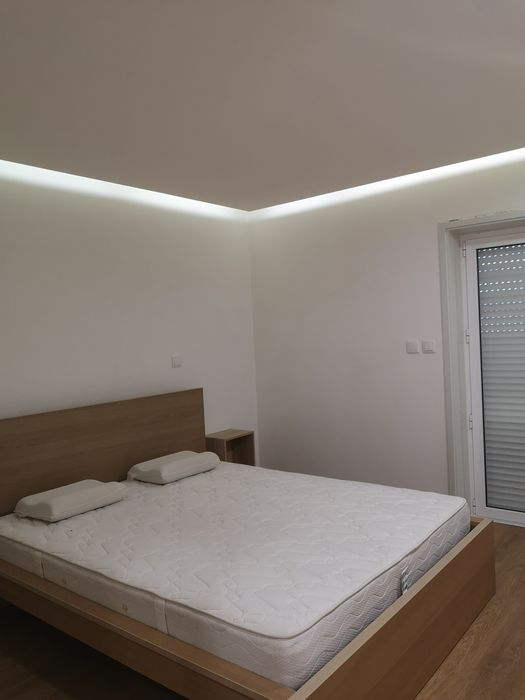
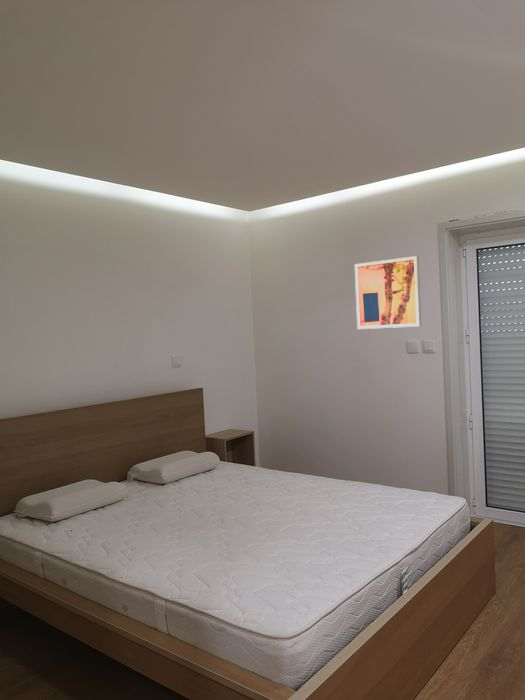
+ wall art (386, 294)
